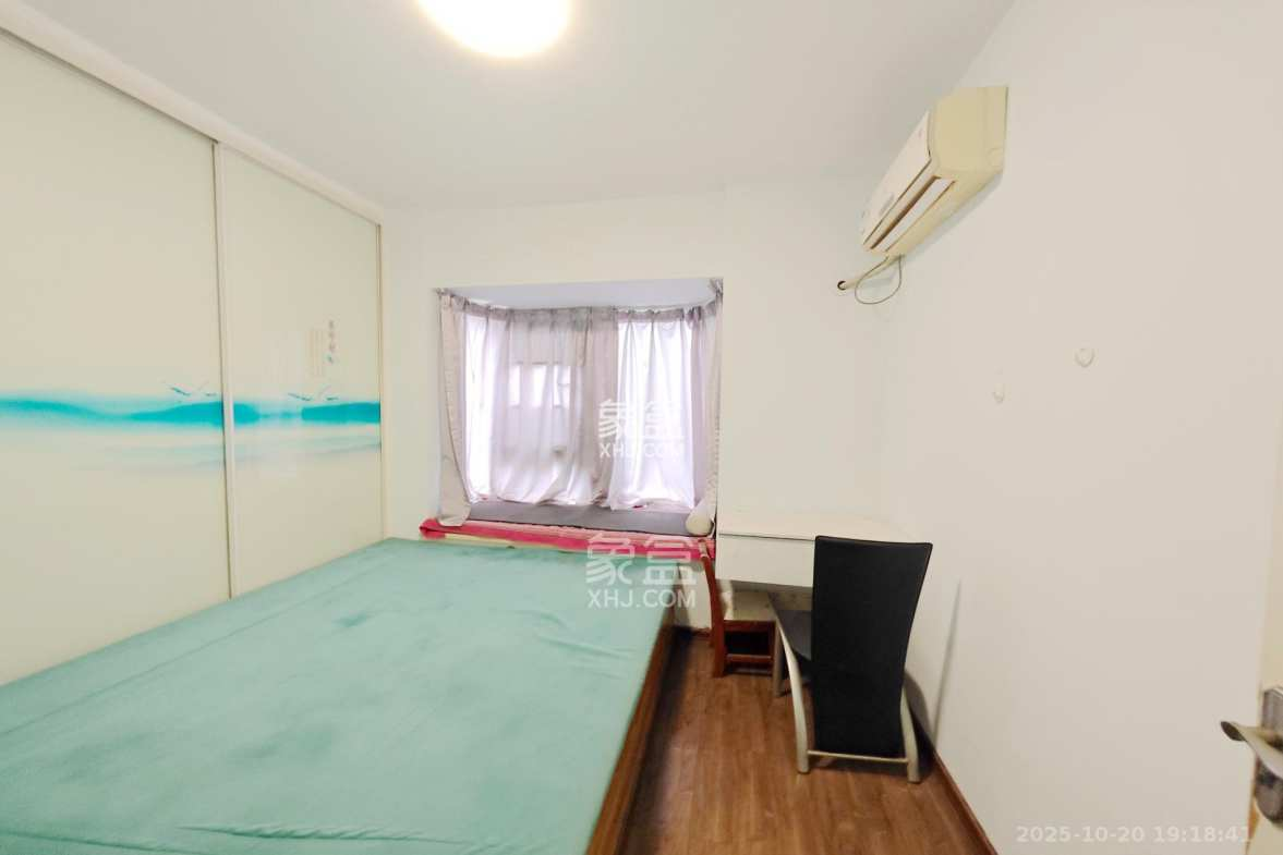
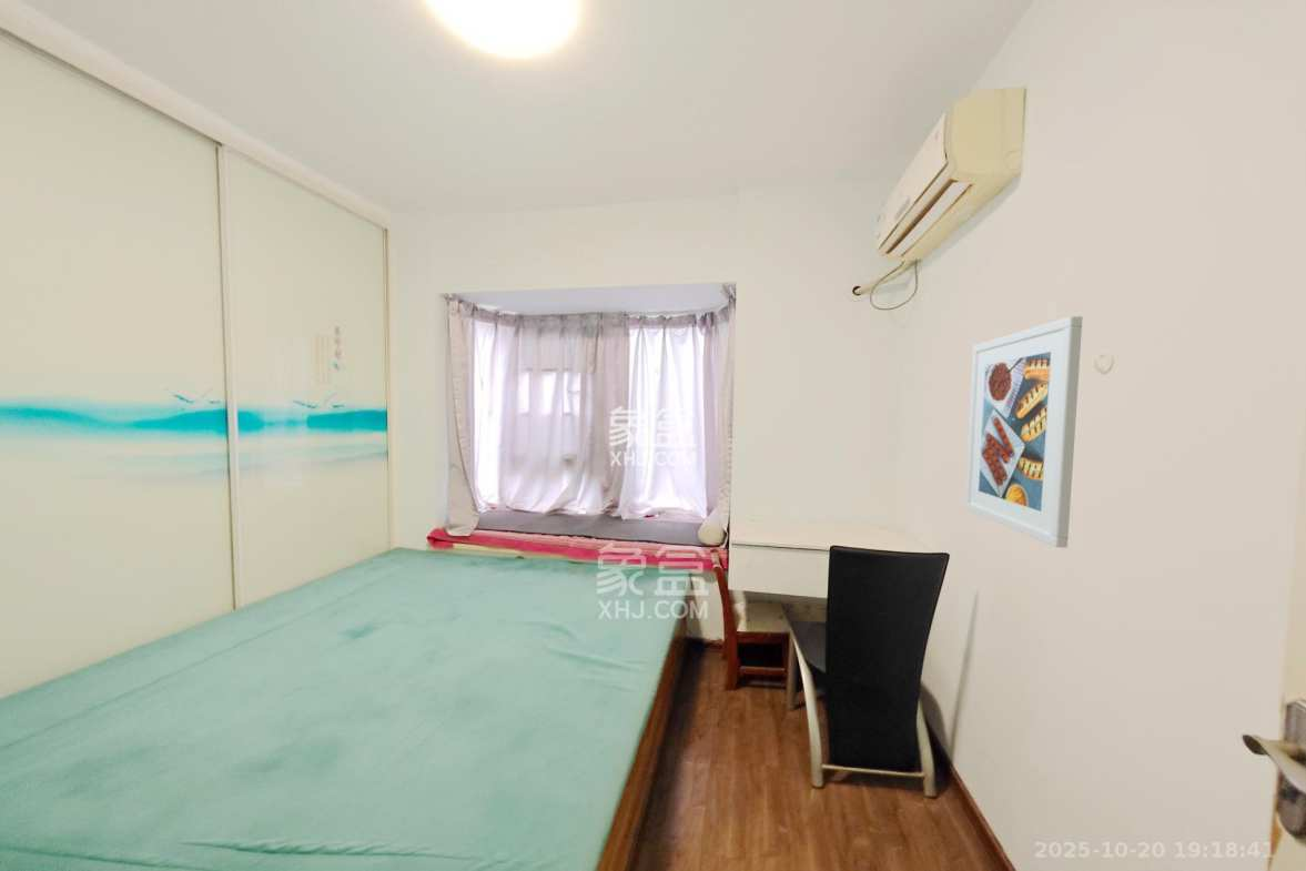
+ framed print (1012, 429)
